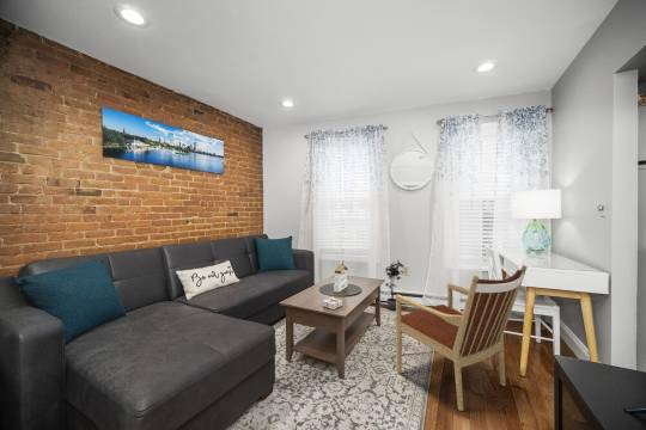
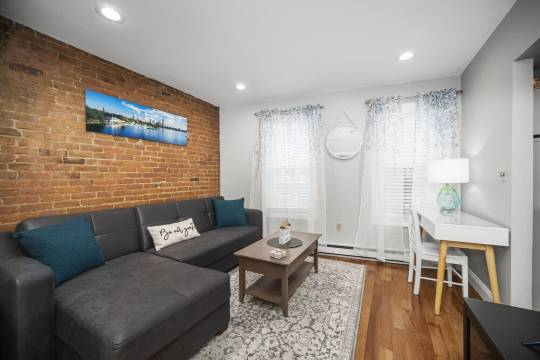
- armchair (458, 321)
- potted plant (392, 284)
